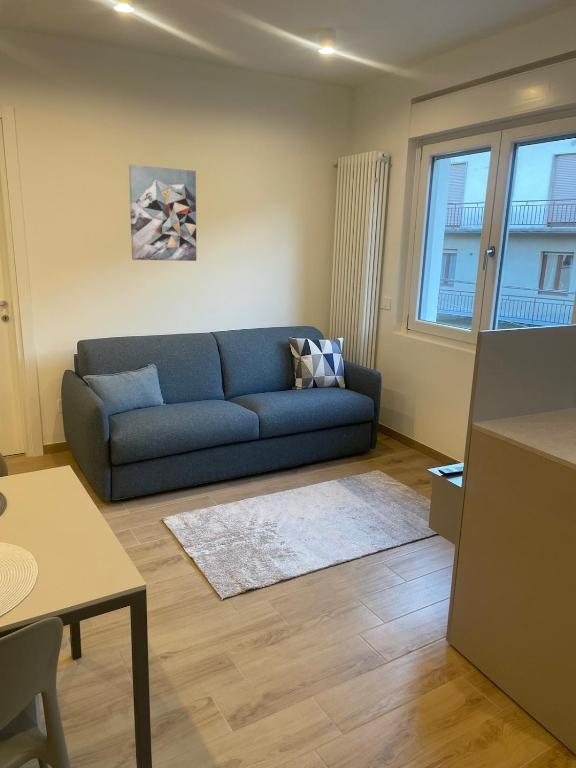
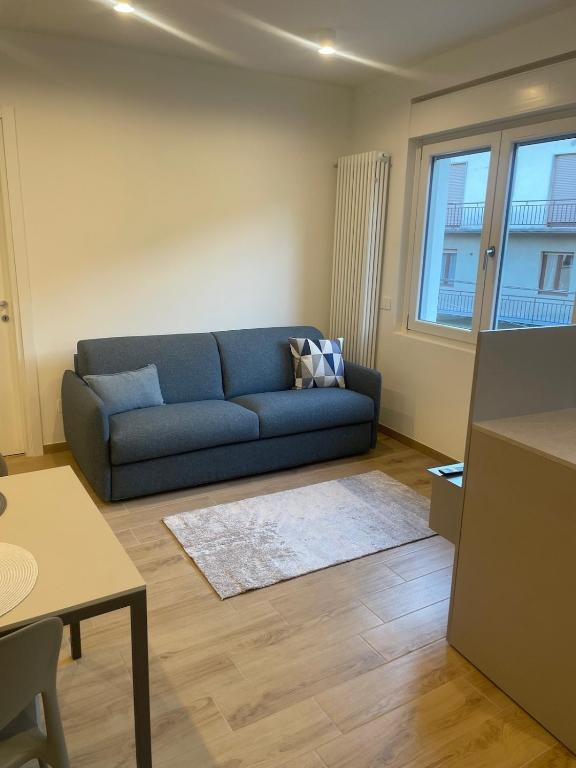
- wall art (164, 214)
